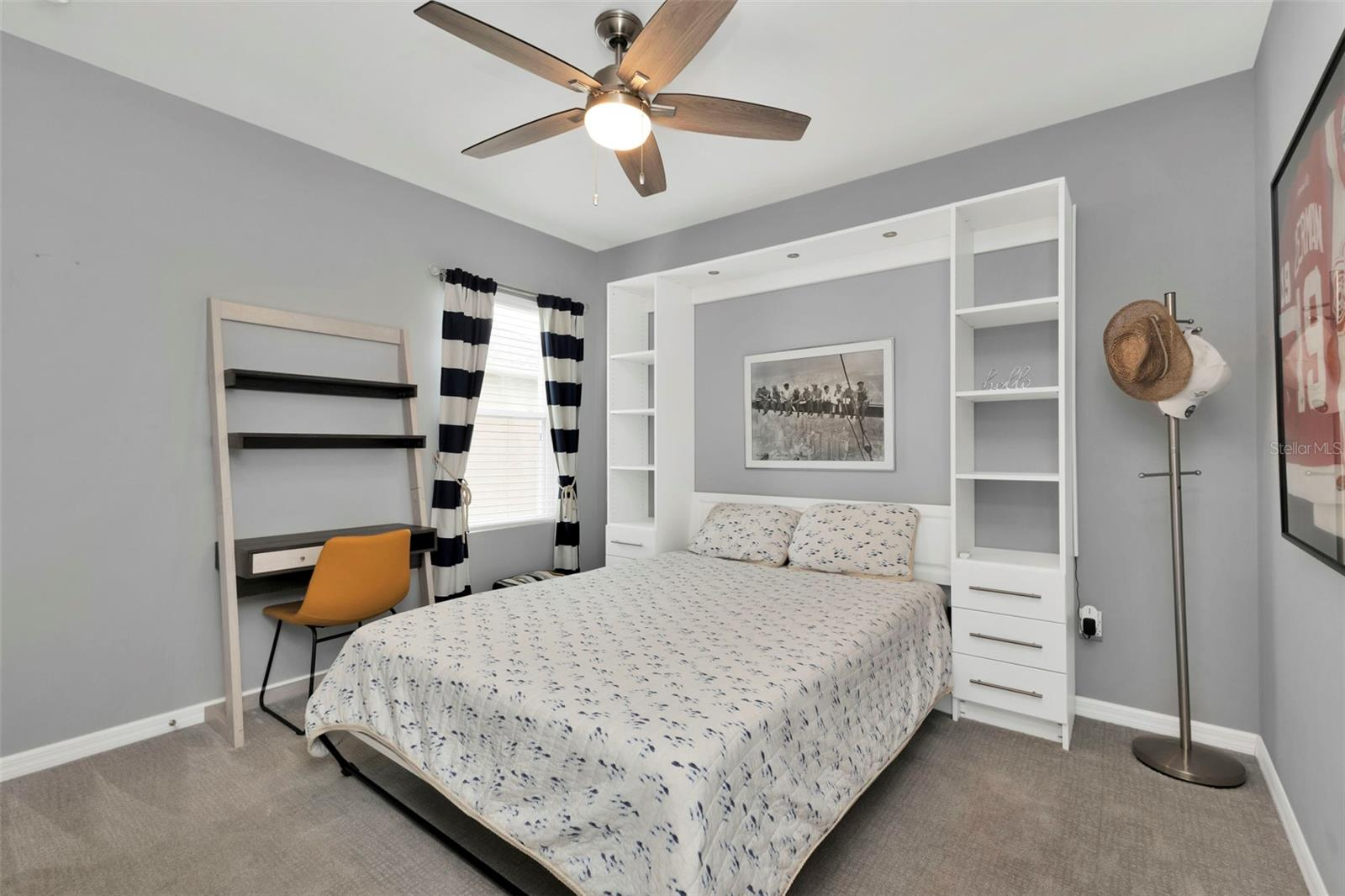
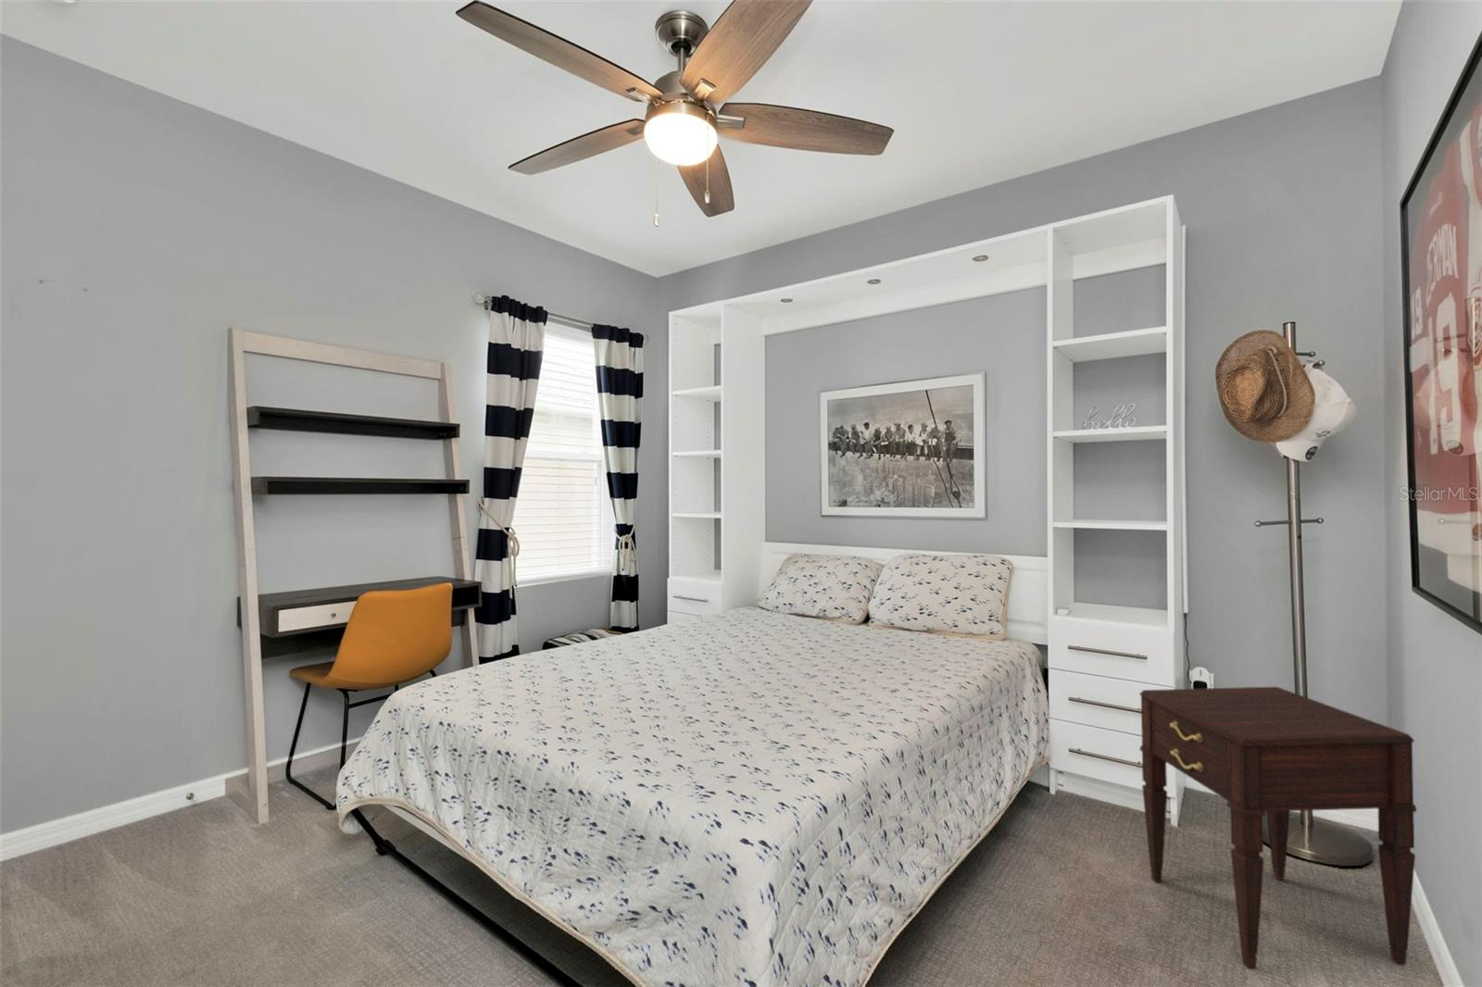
+ nightstand (1263, 814)
